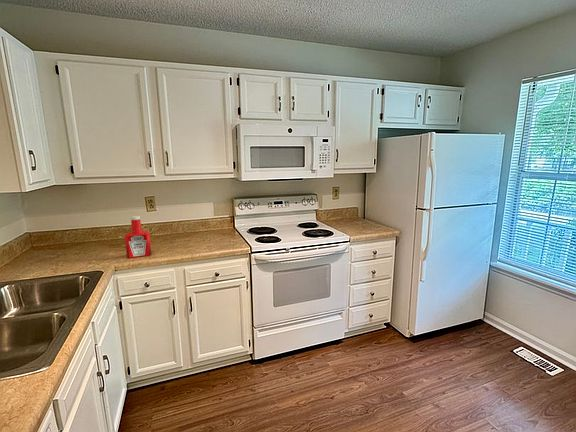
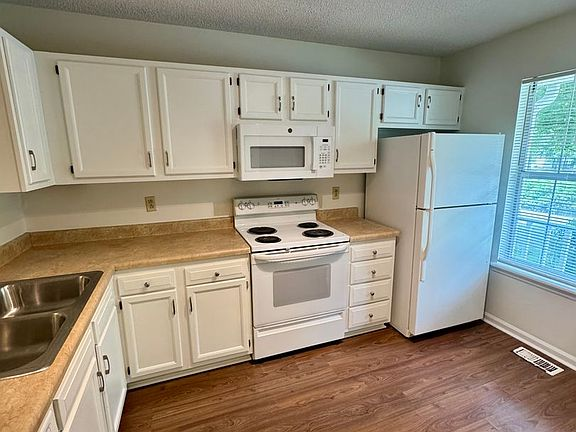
- soap bottle (137, 236)
